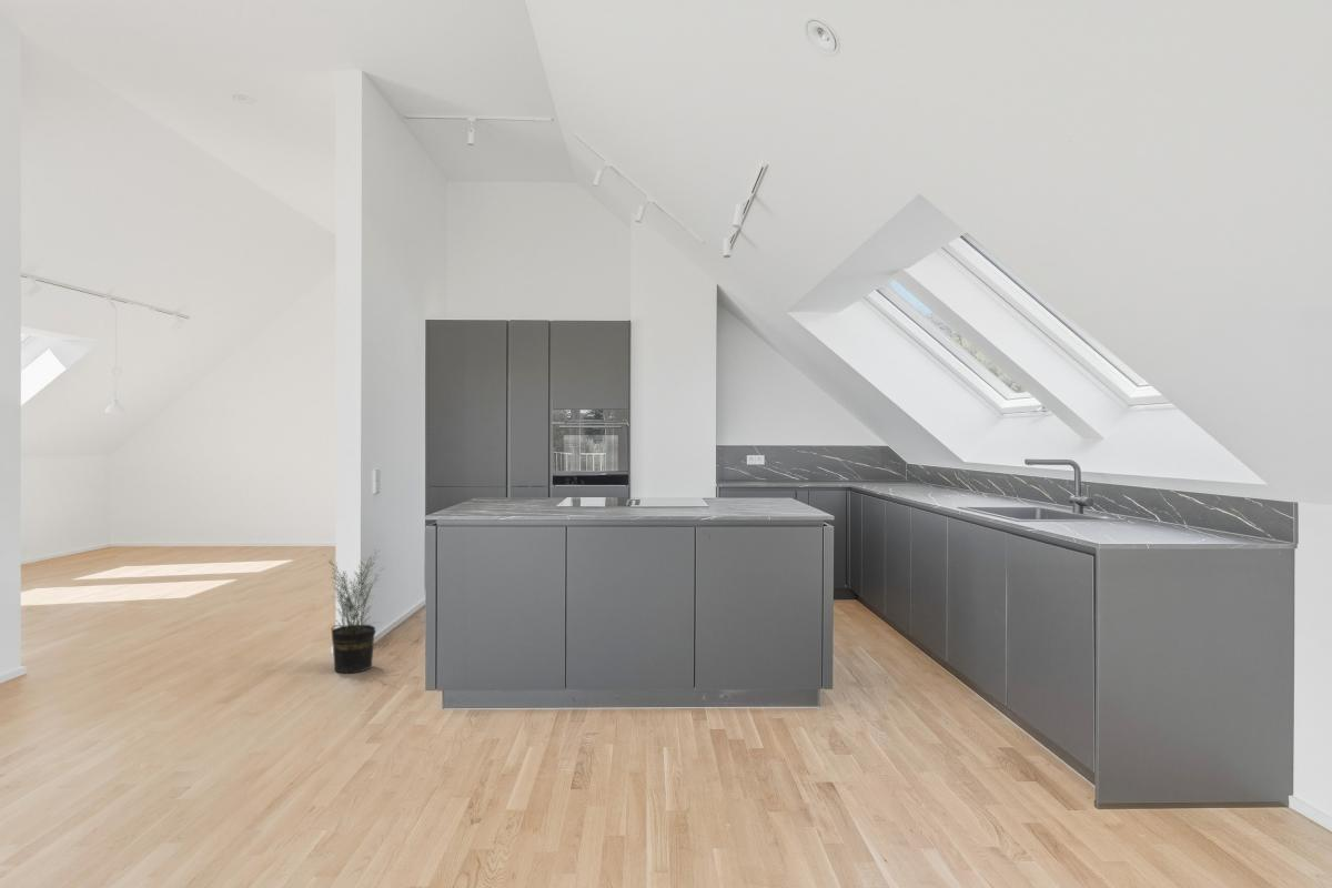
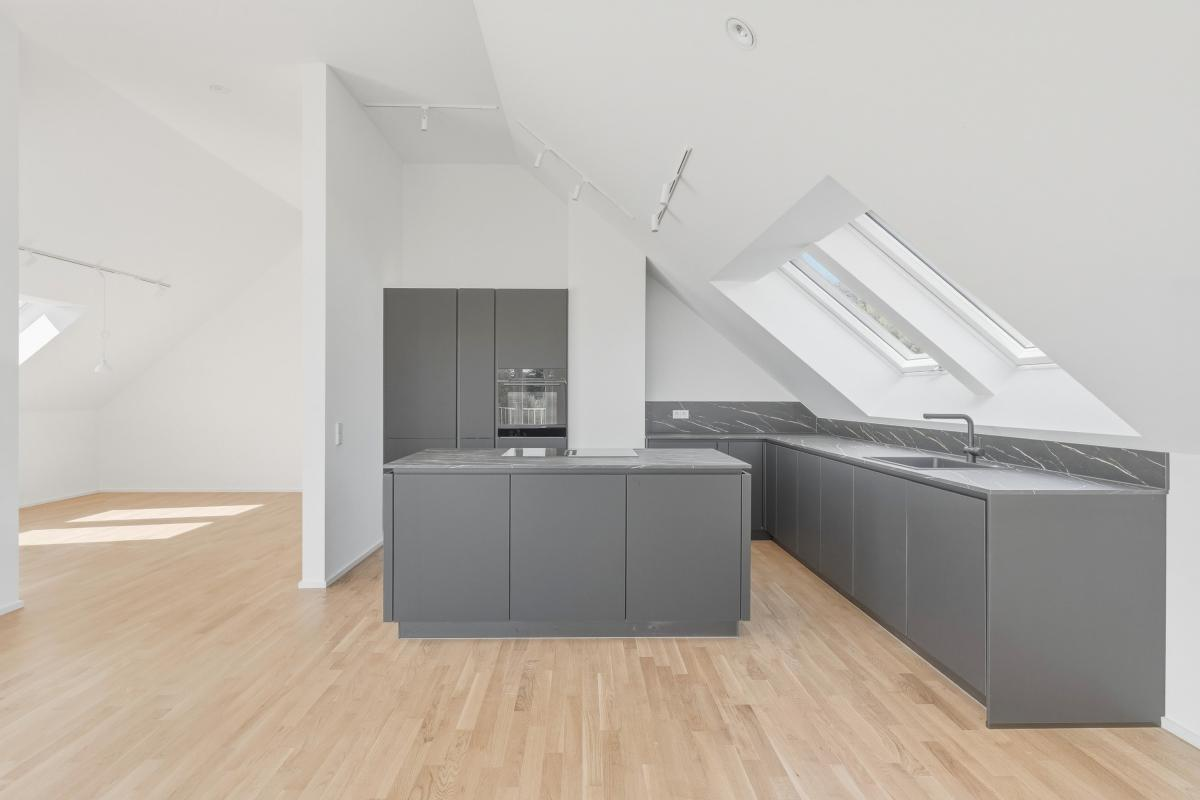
- potted plant (354, 609)
